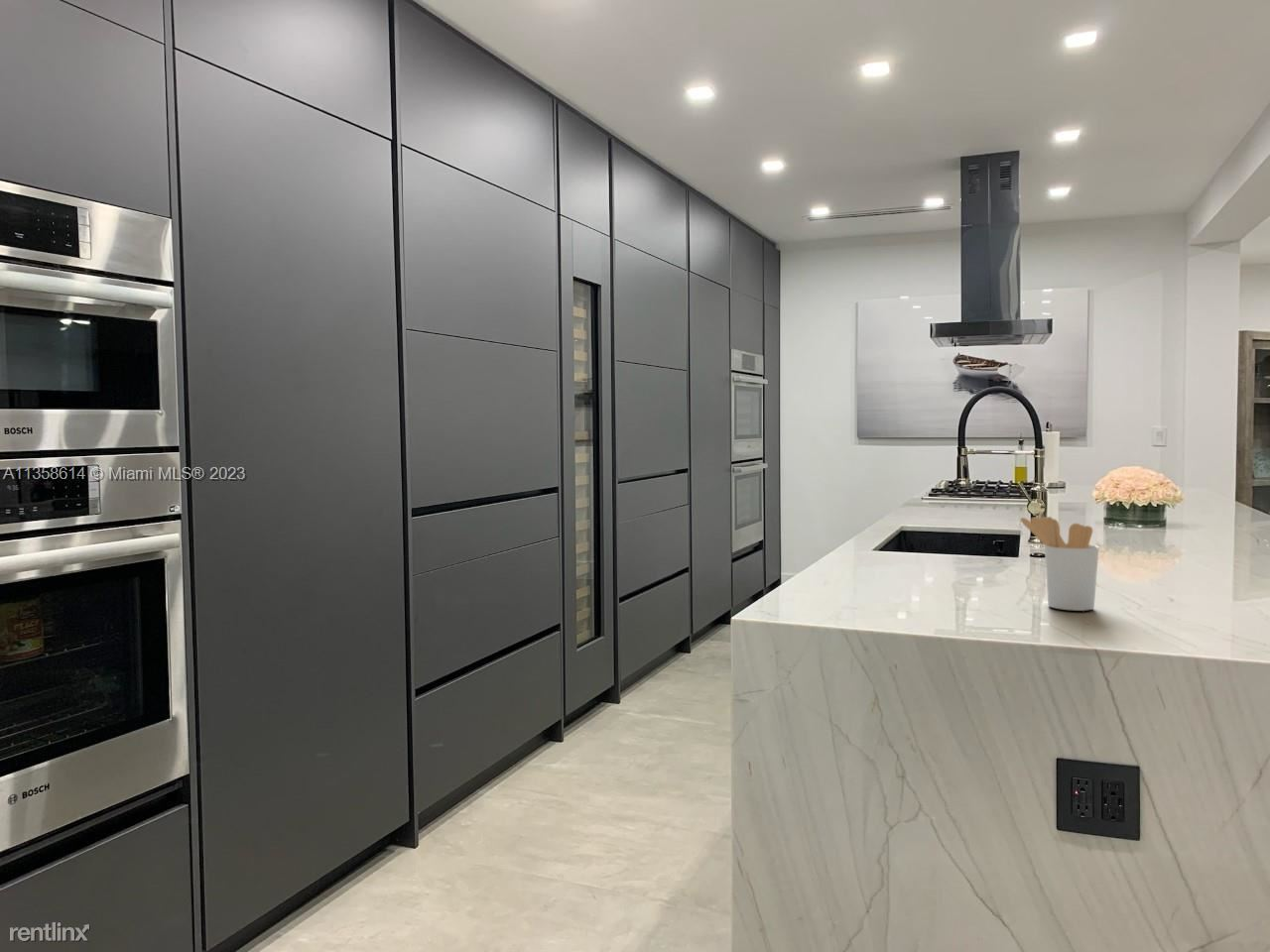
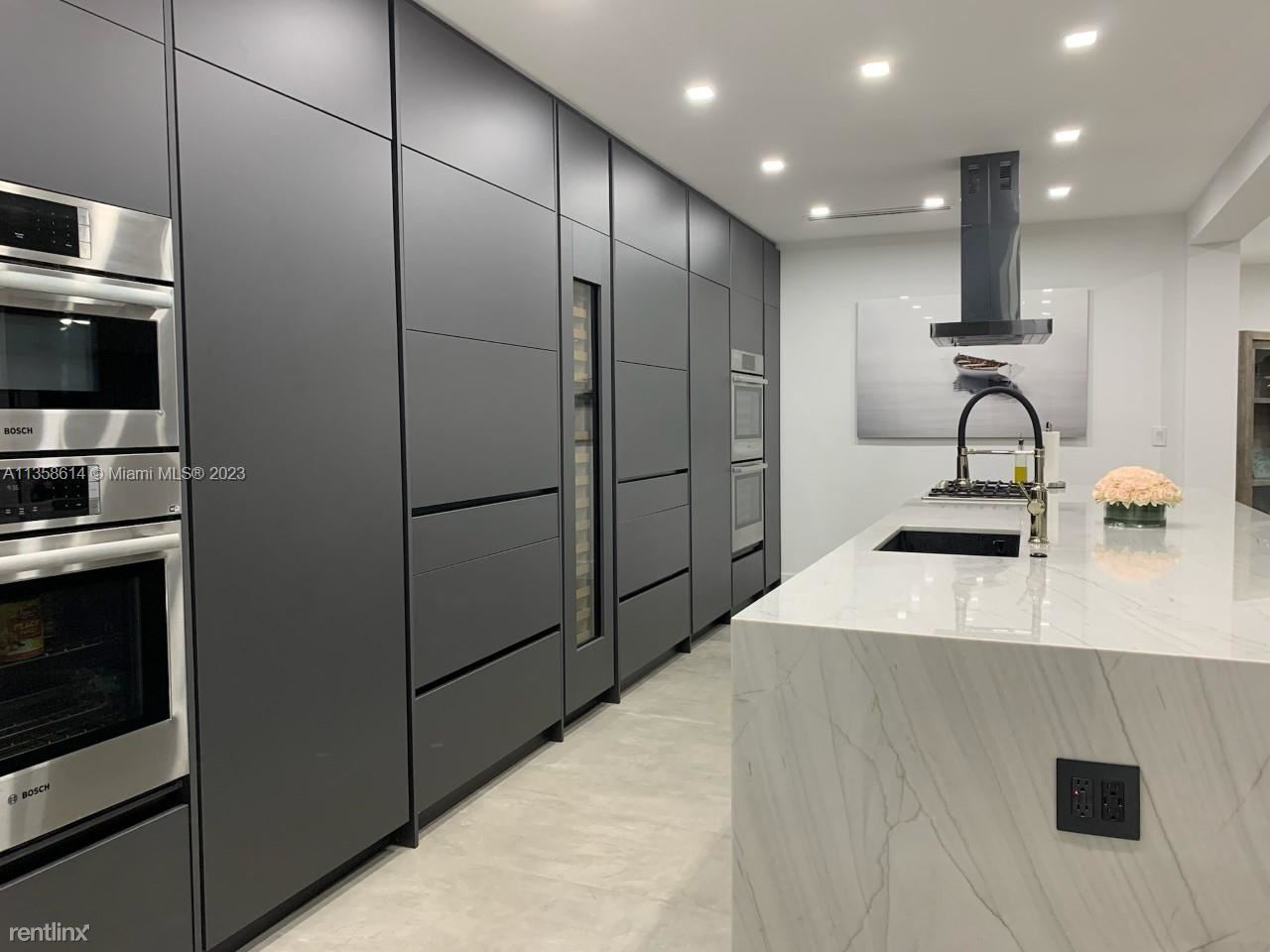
- utensil holder (1059, 559)
